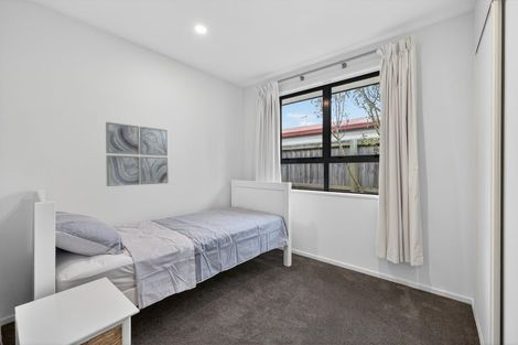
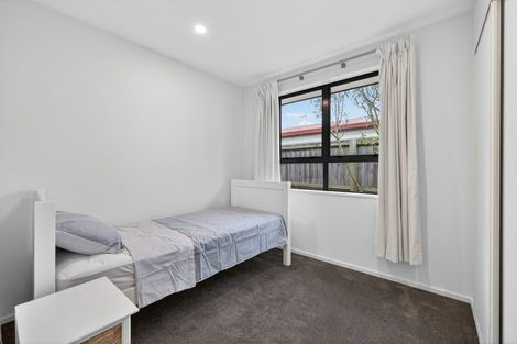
- wall art (140, 154)
